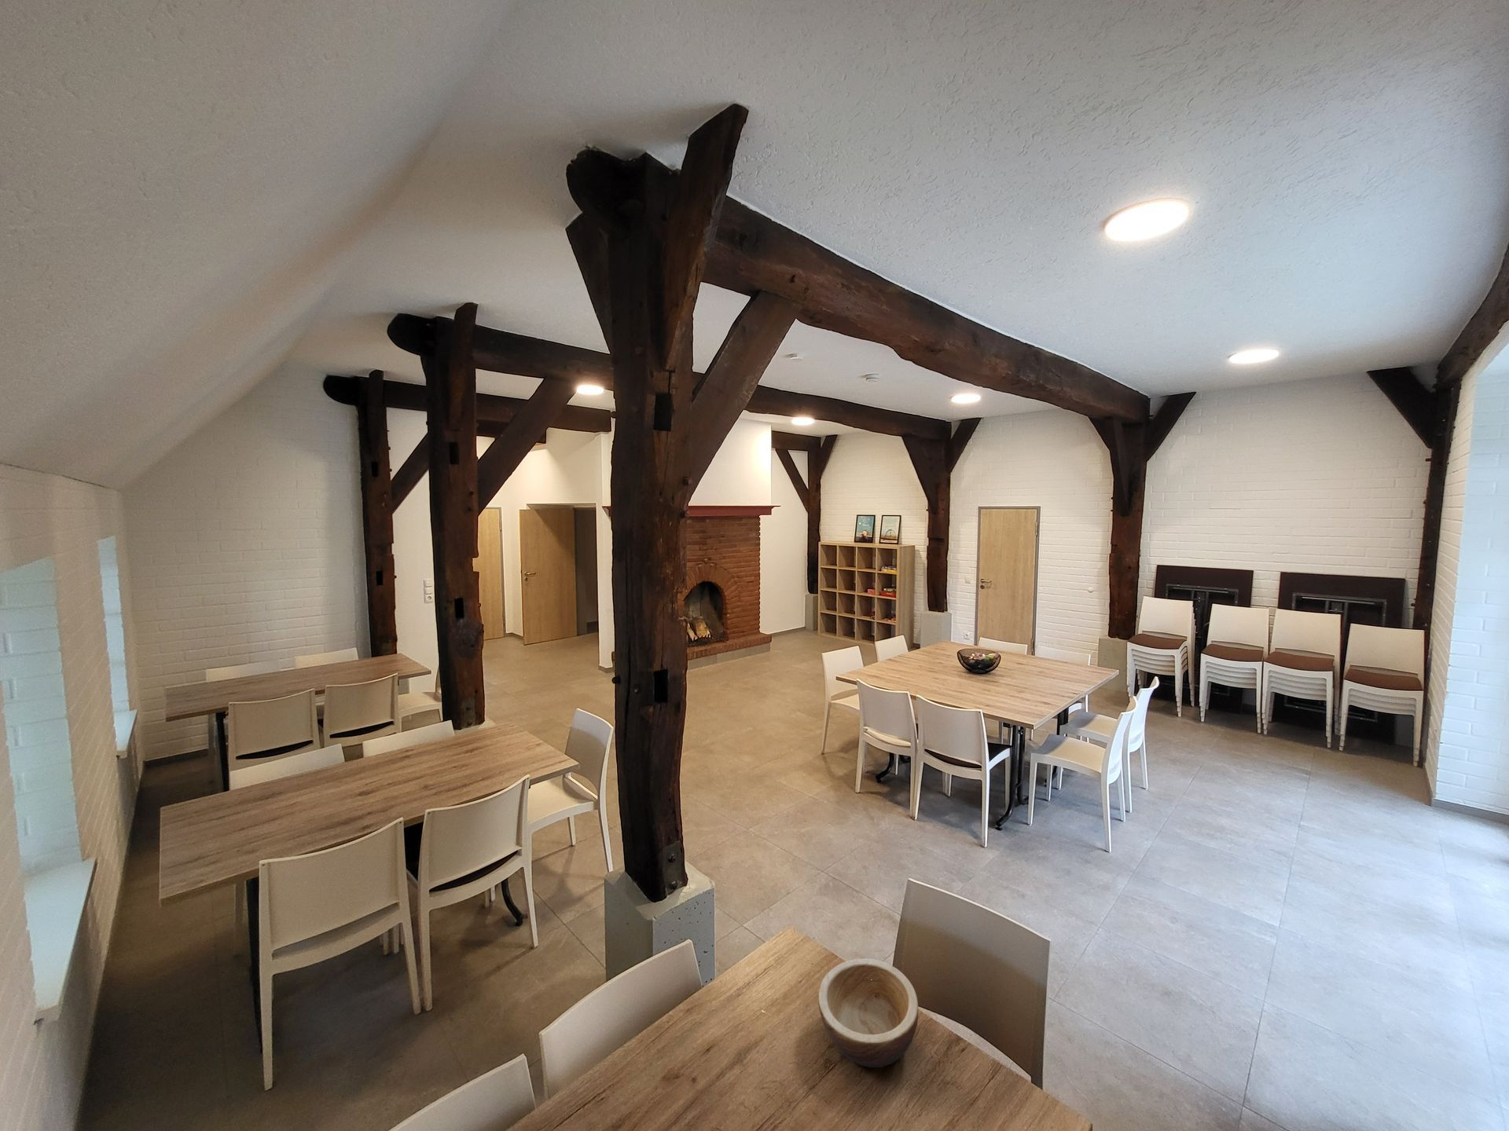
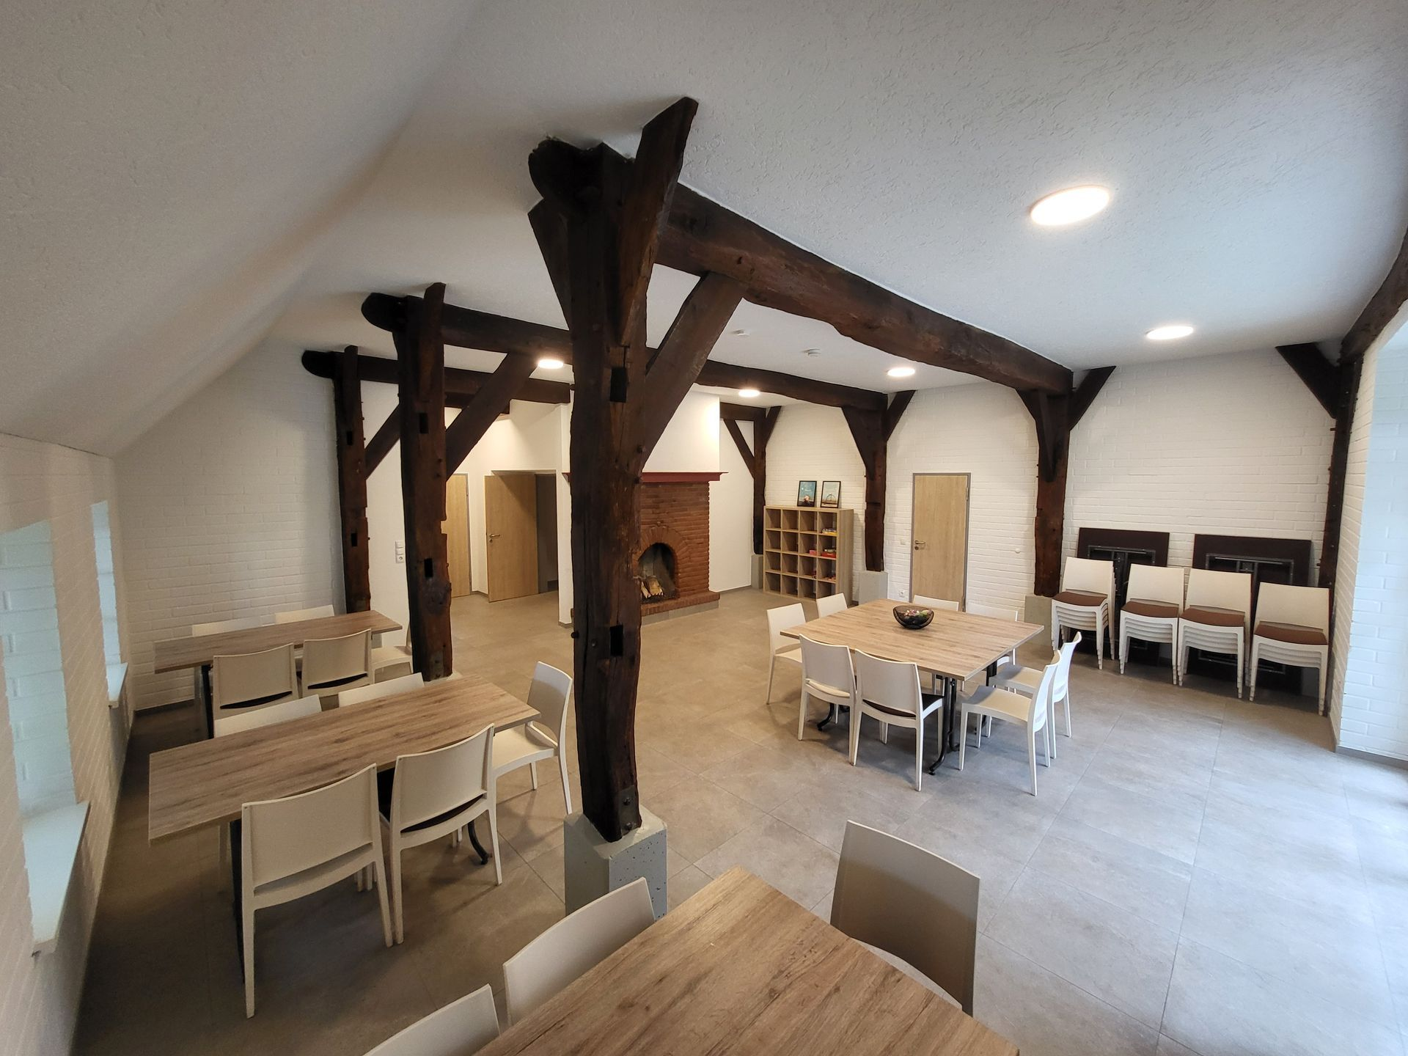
- bowl (867, 1016)
